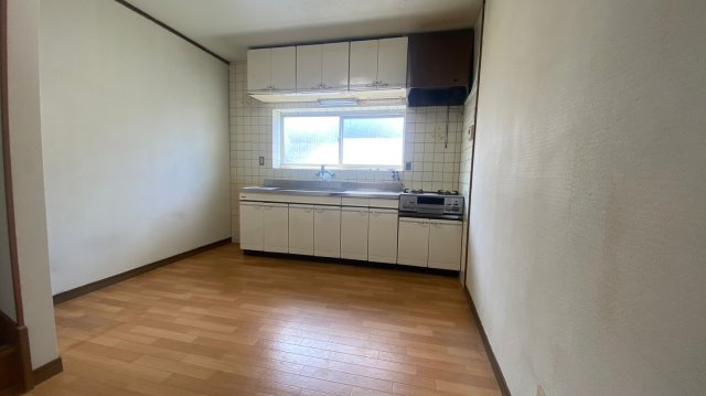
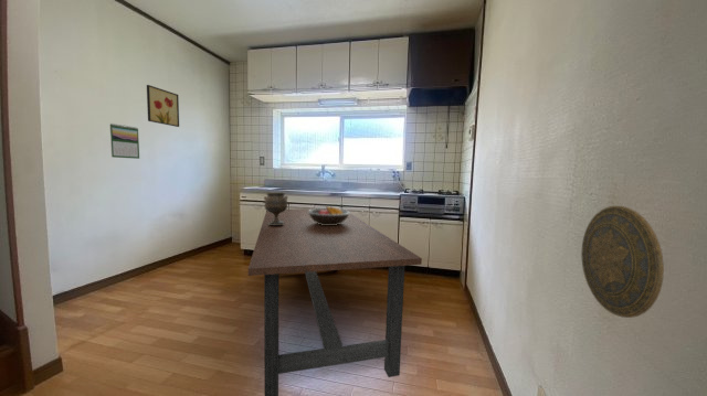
+ wall art (162, 107)
+ calendar (125, 141)
+ dining table (316, 266)
+ decorative plate (610, 258)
+ fruit bowl (328, 215)
+ goblet (275, 207)
